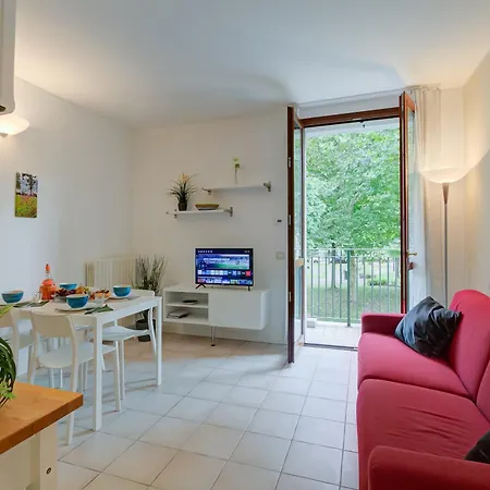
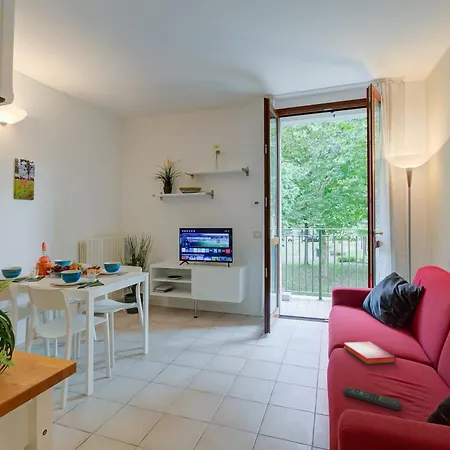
+ hardback book (368, 352)
+ remote control (371, 397)
